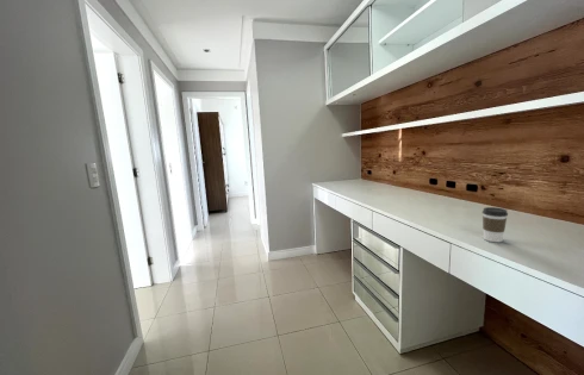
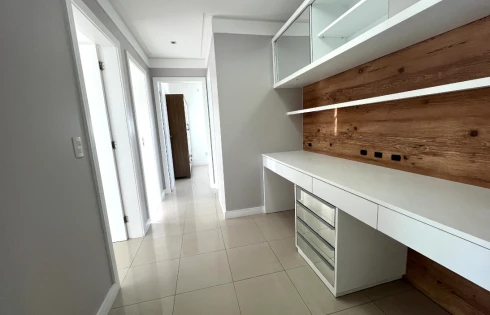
- coffee cup (493, 224)
